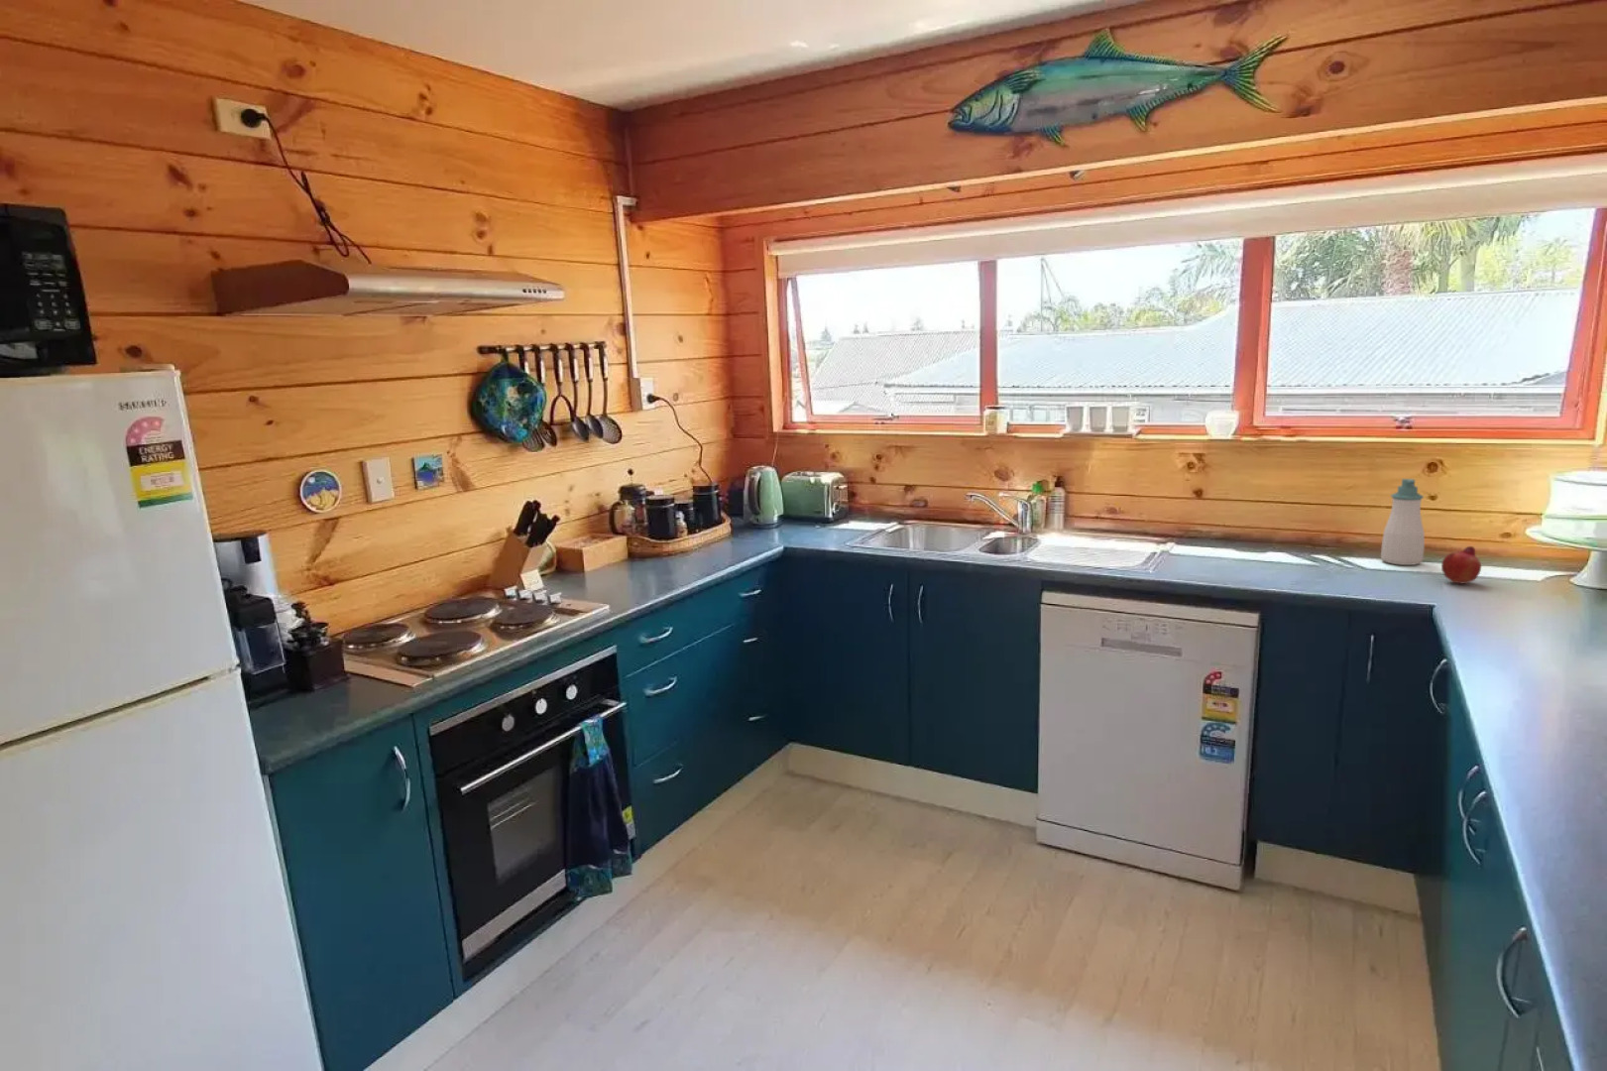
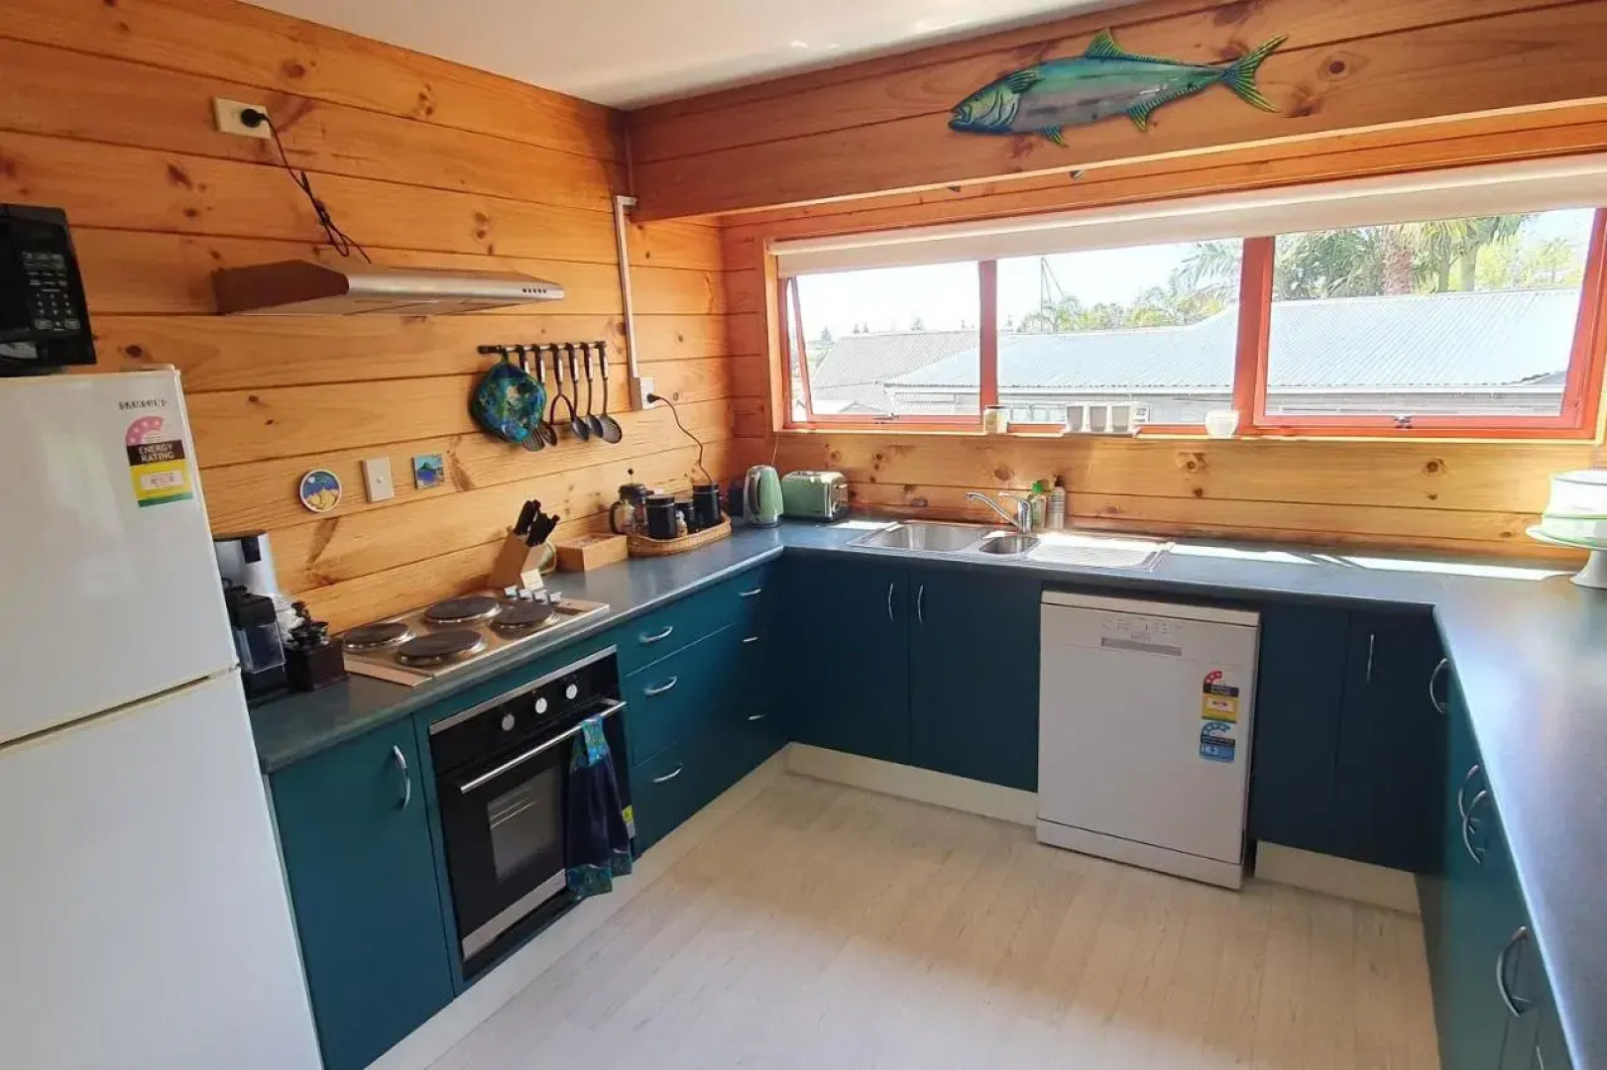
- soap bottle (1405, 521)
- fruit (1461, 564)
